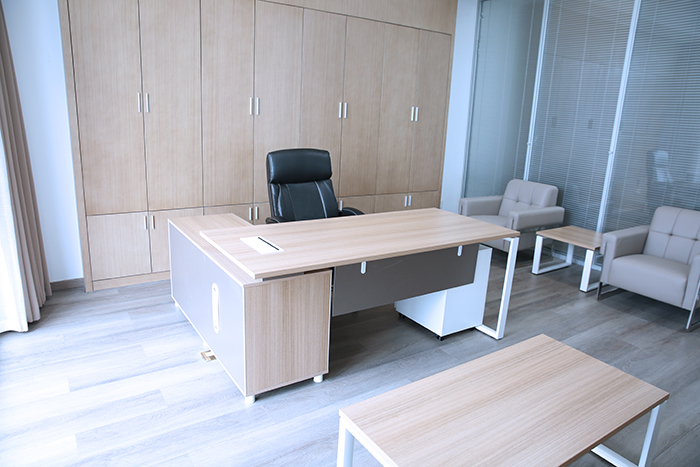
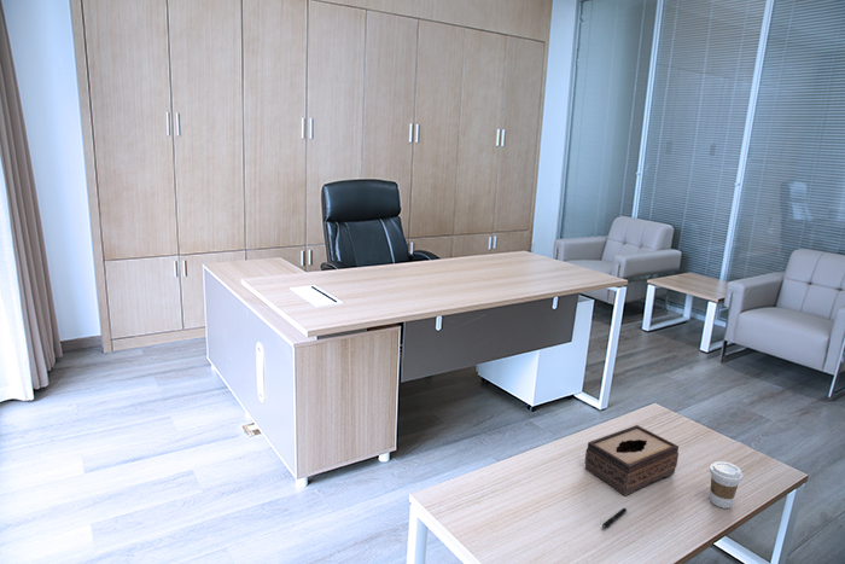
+ coffee cup (723, 484)
+ pen (614, 517)
+ tissue box (631, 458)
